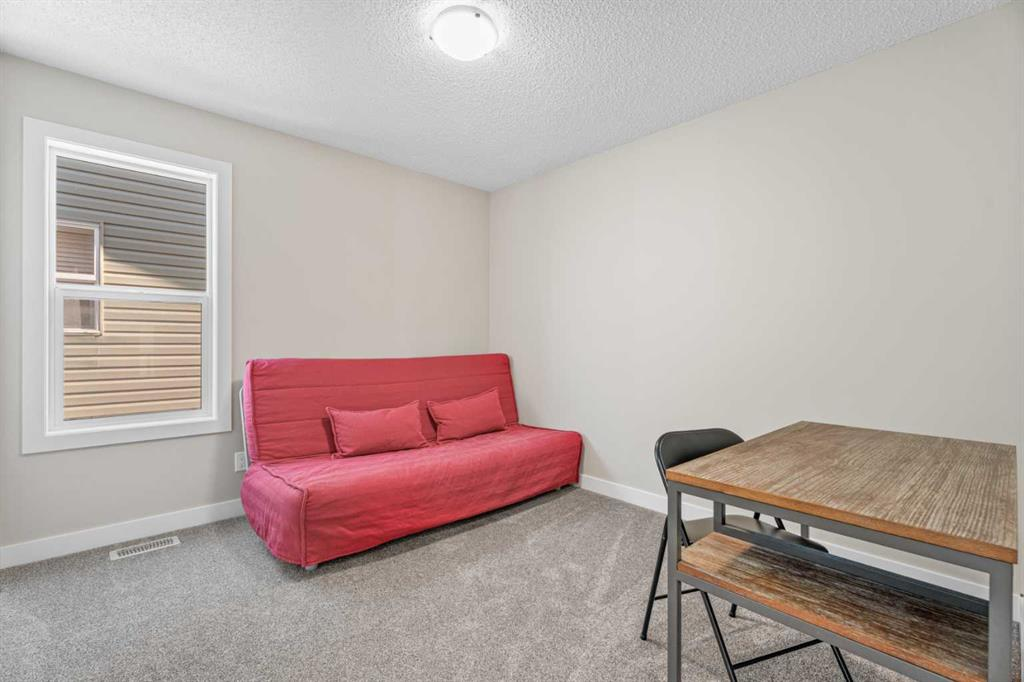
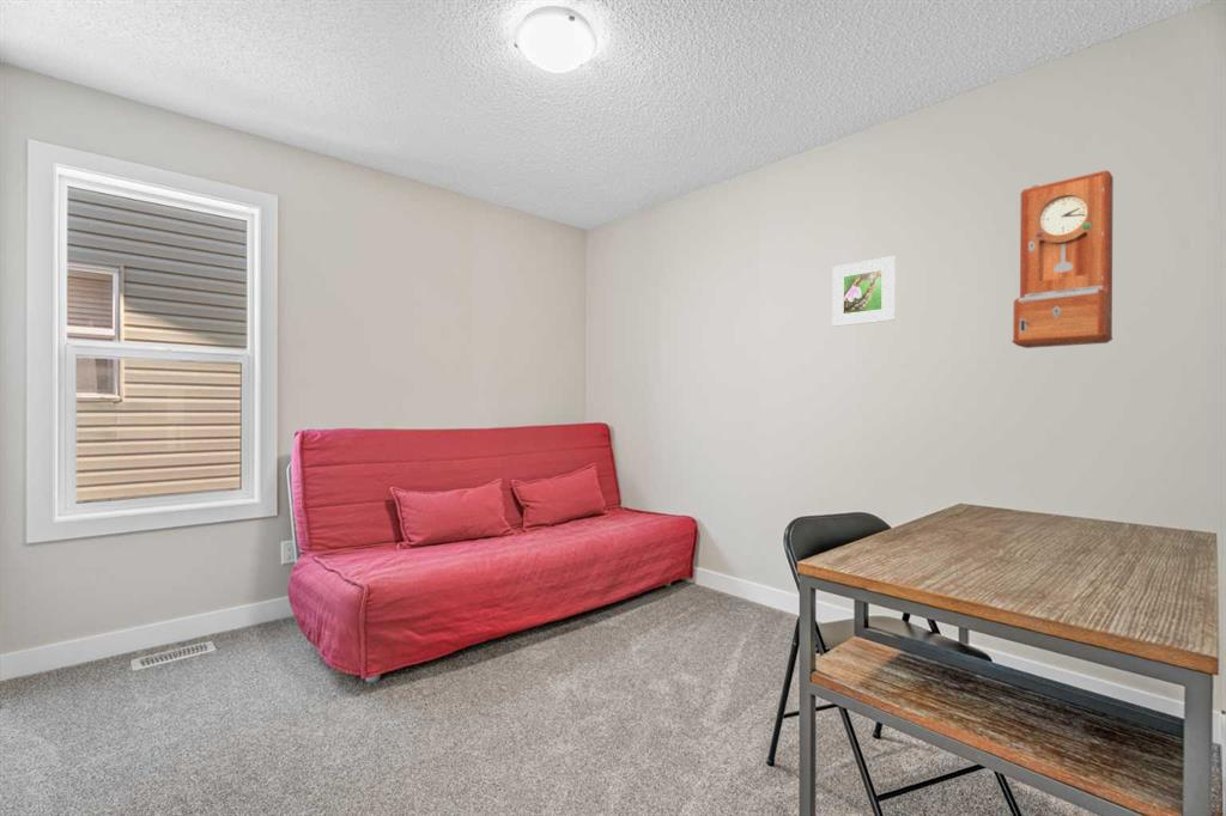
+ time clock (1061, 258)
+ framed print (862, 292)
